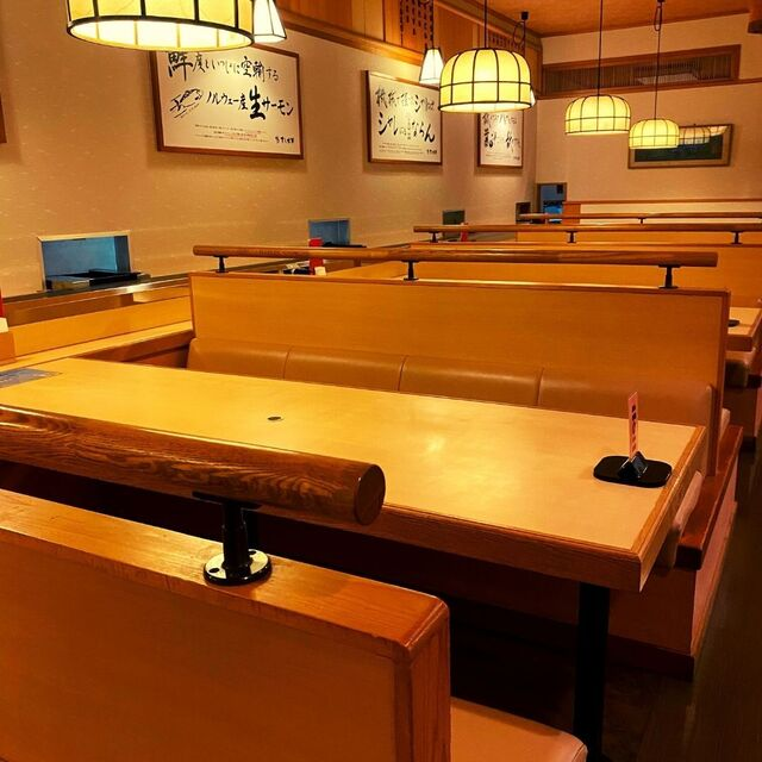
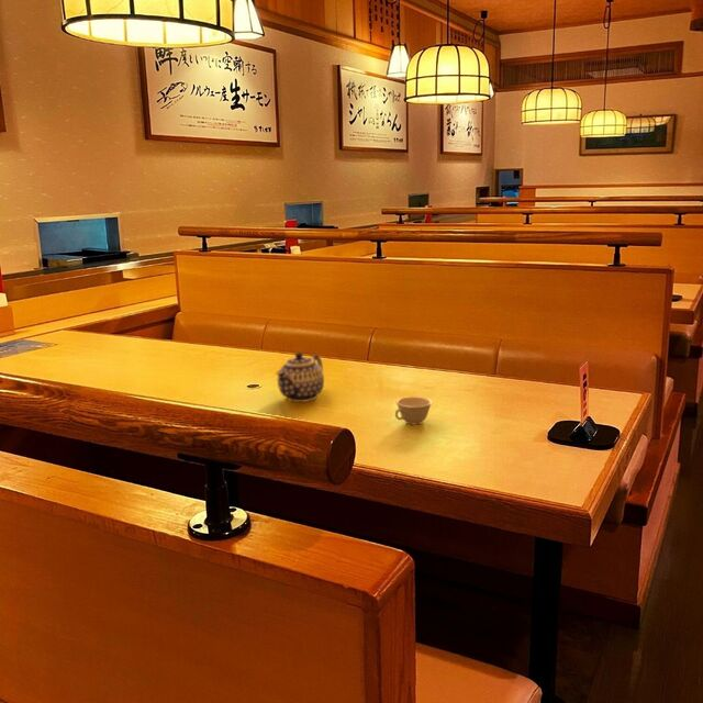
+ teacup (411, 412)
+ teapot (300, 375)
